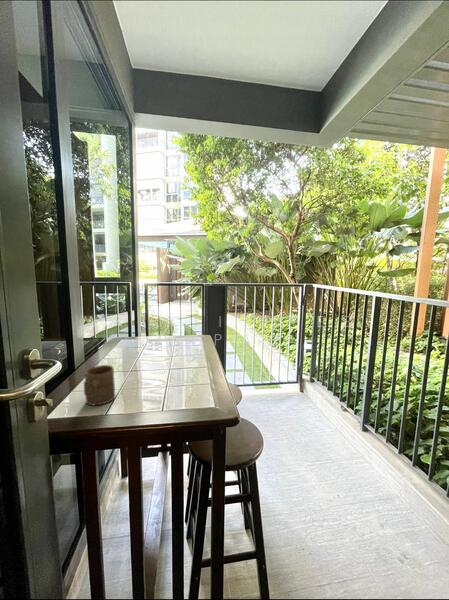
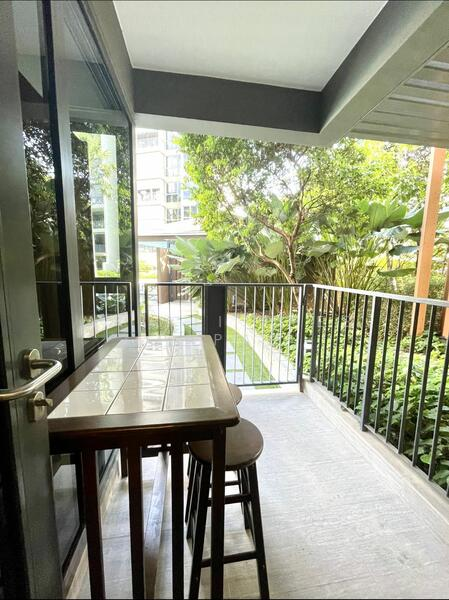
- cup (99, 384)
